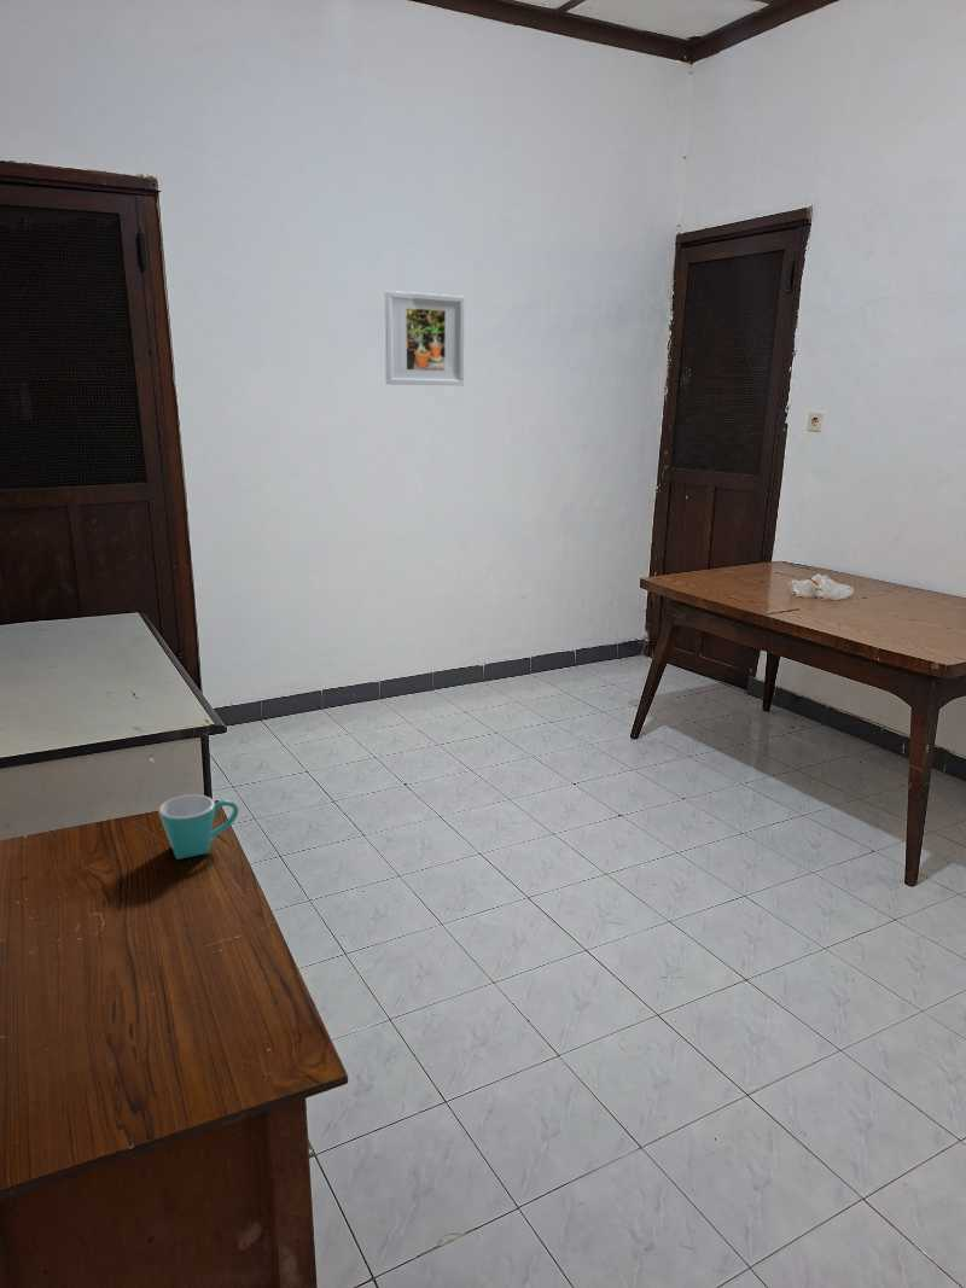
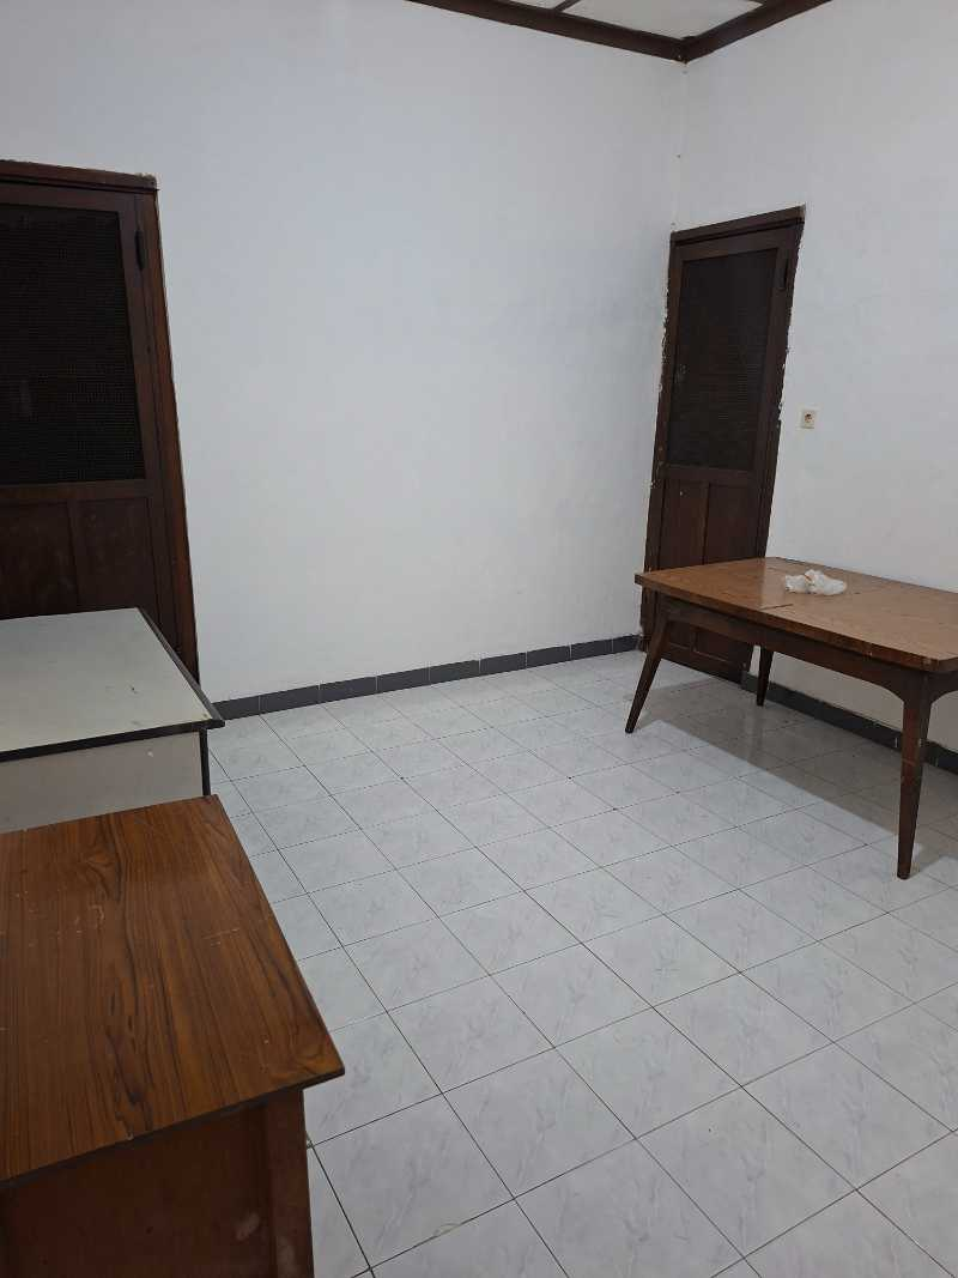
- mug (199, 824)
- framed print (425, 339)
